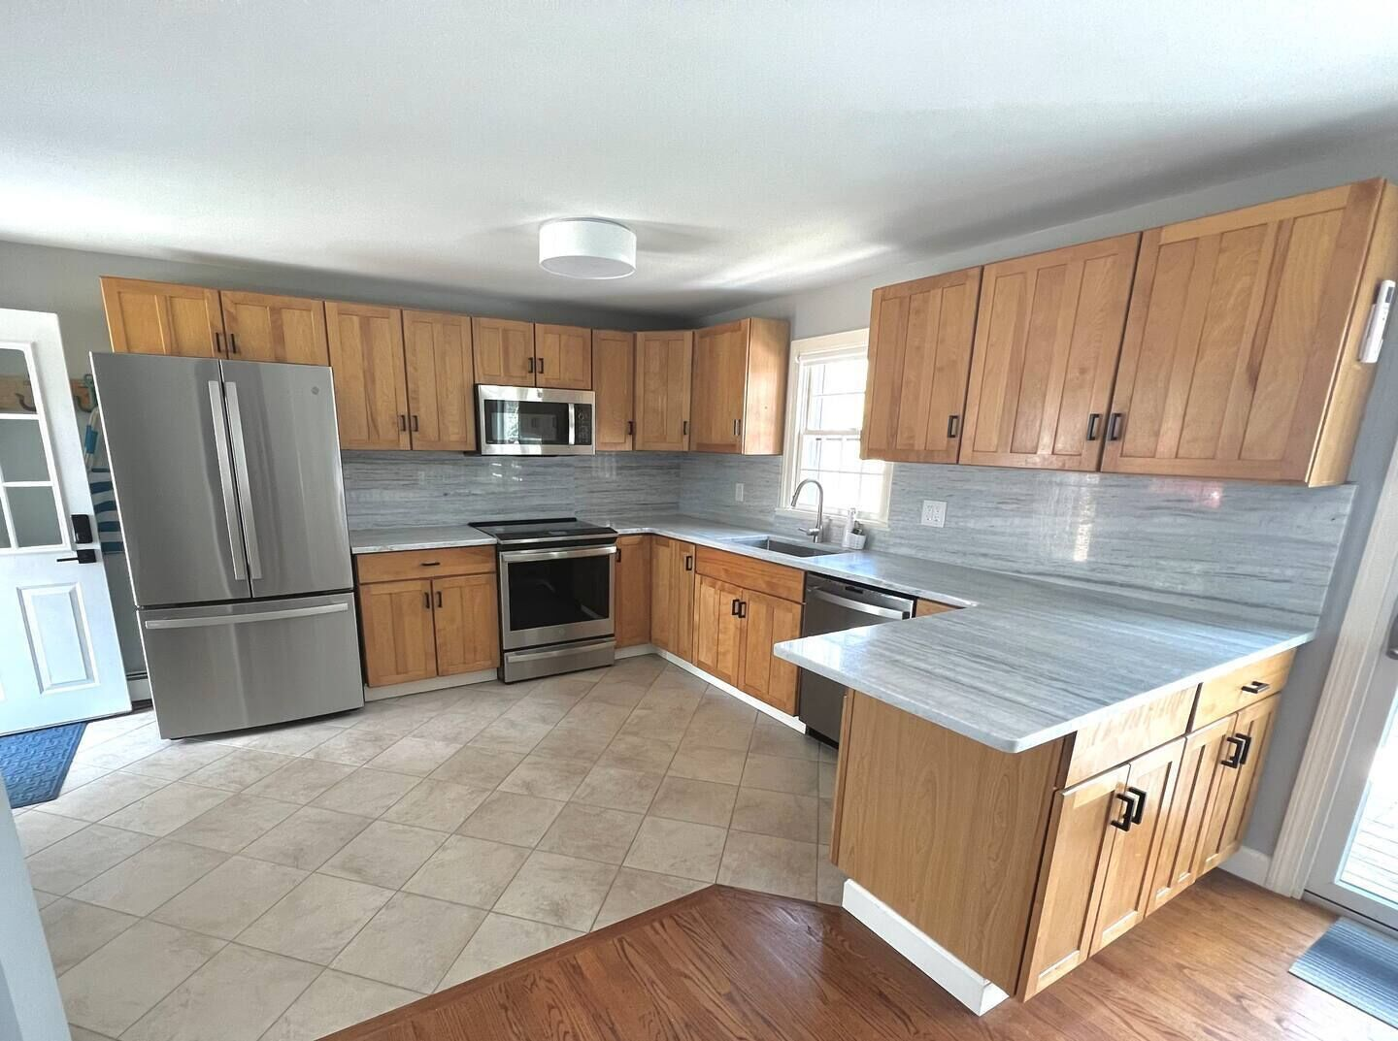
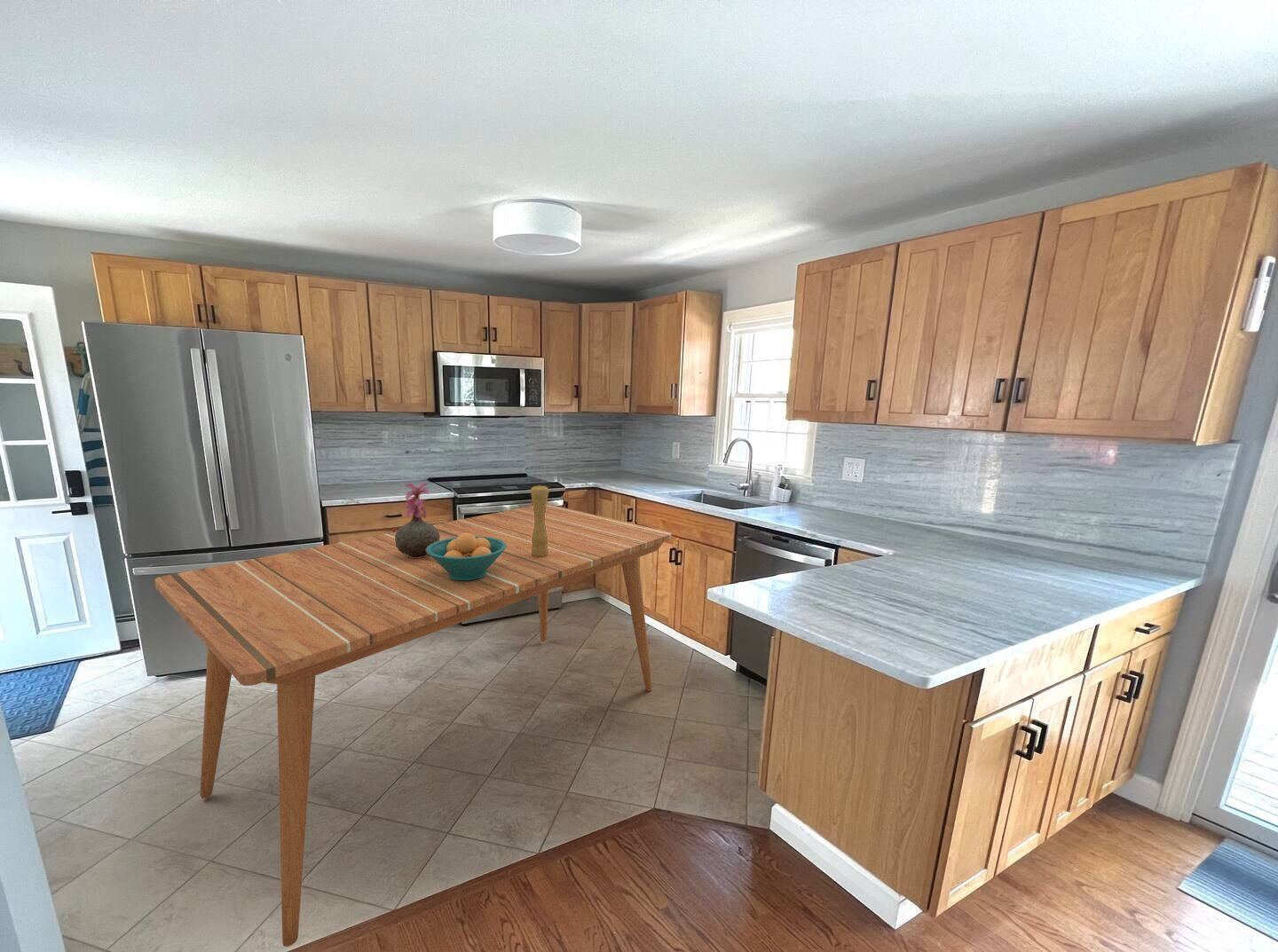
+ vase (416, 519)
+ pepper mill (539, 520)
+ fruit bowl (467, 554)
+ dining table (455, 624)
